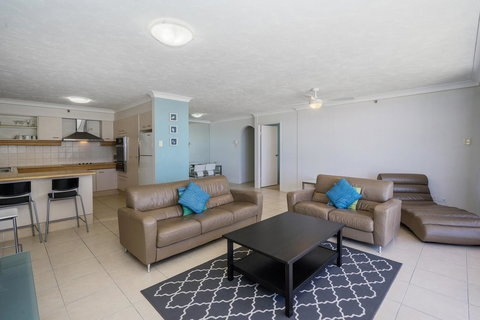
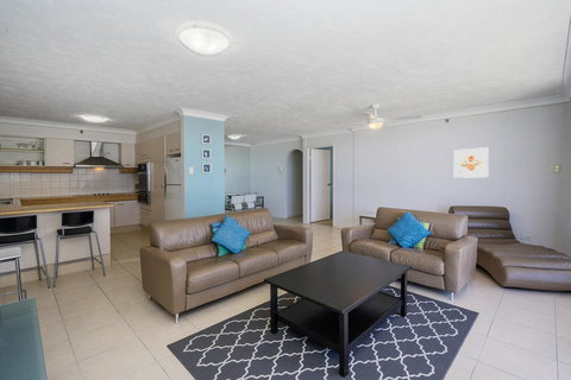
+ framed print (470, 163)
